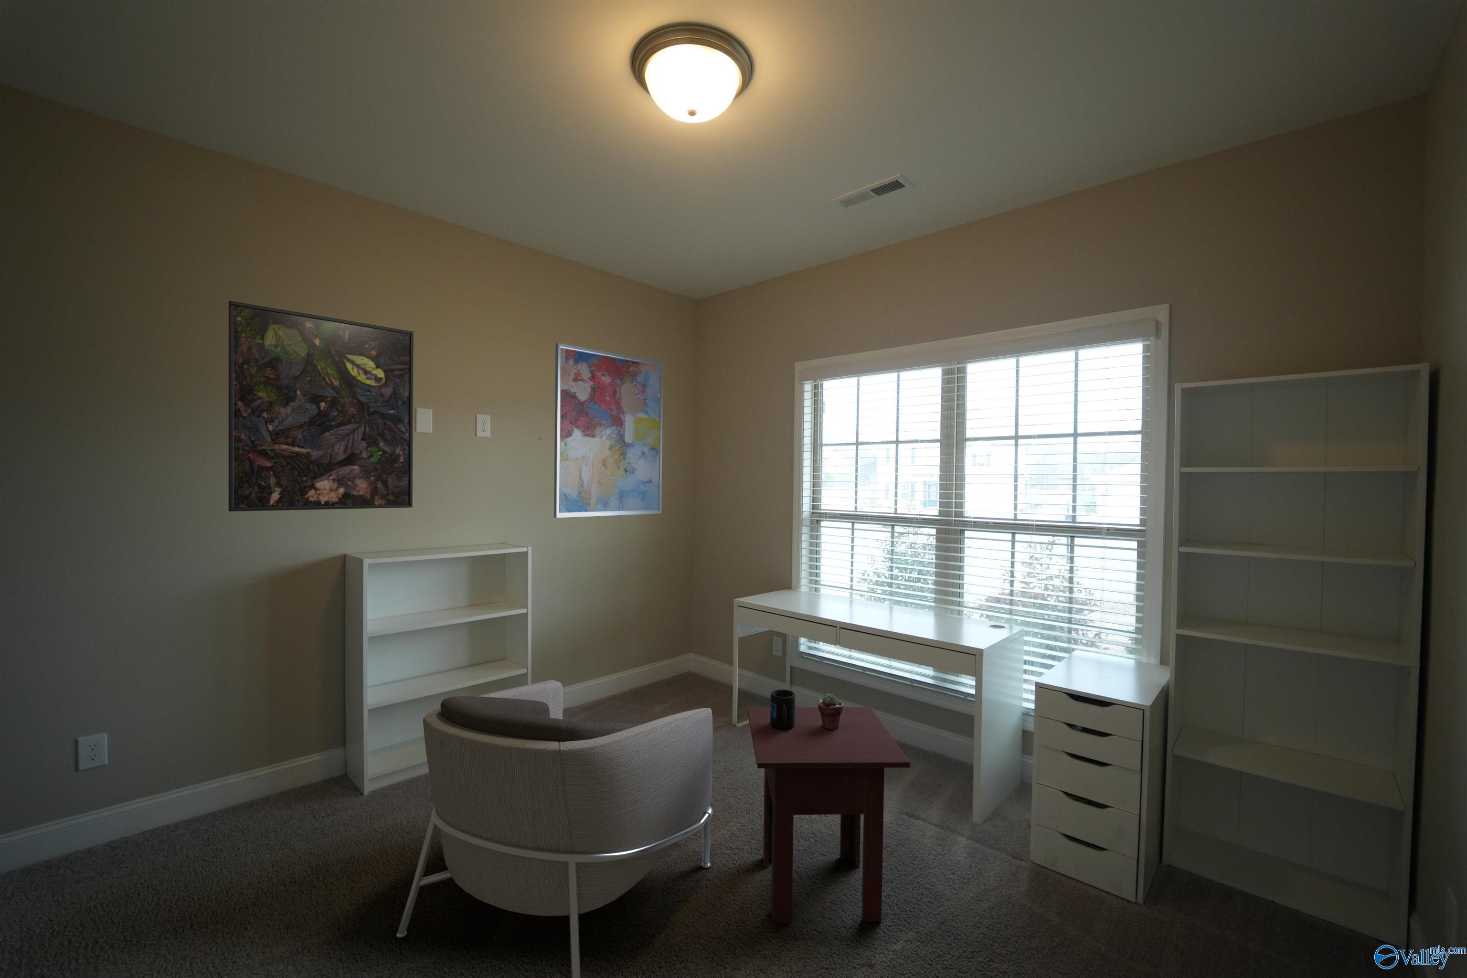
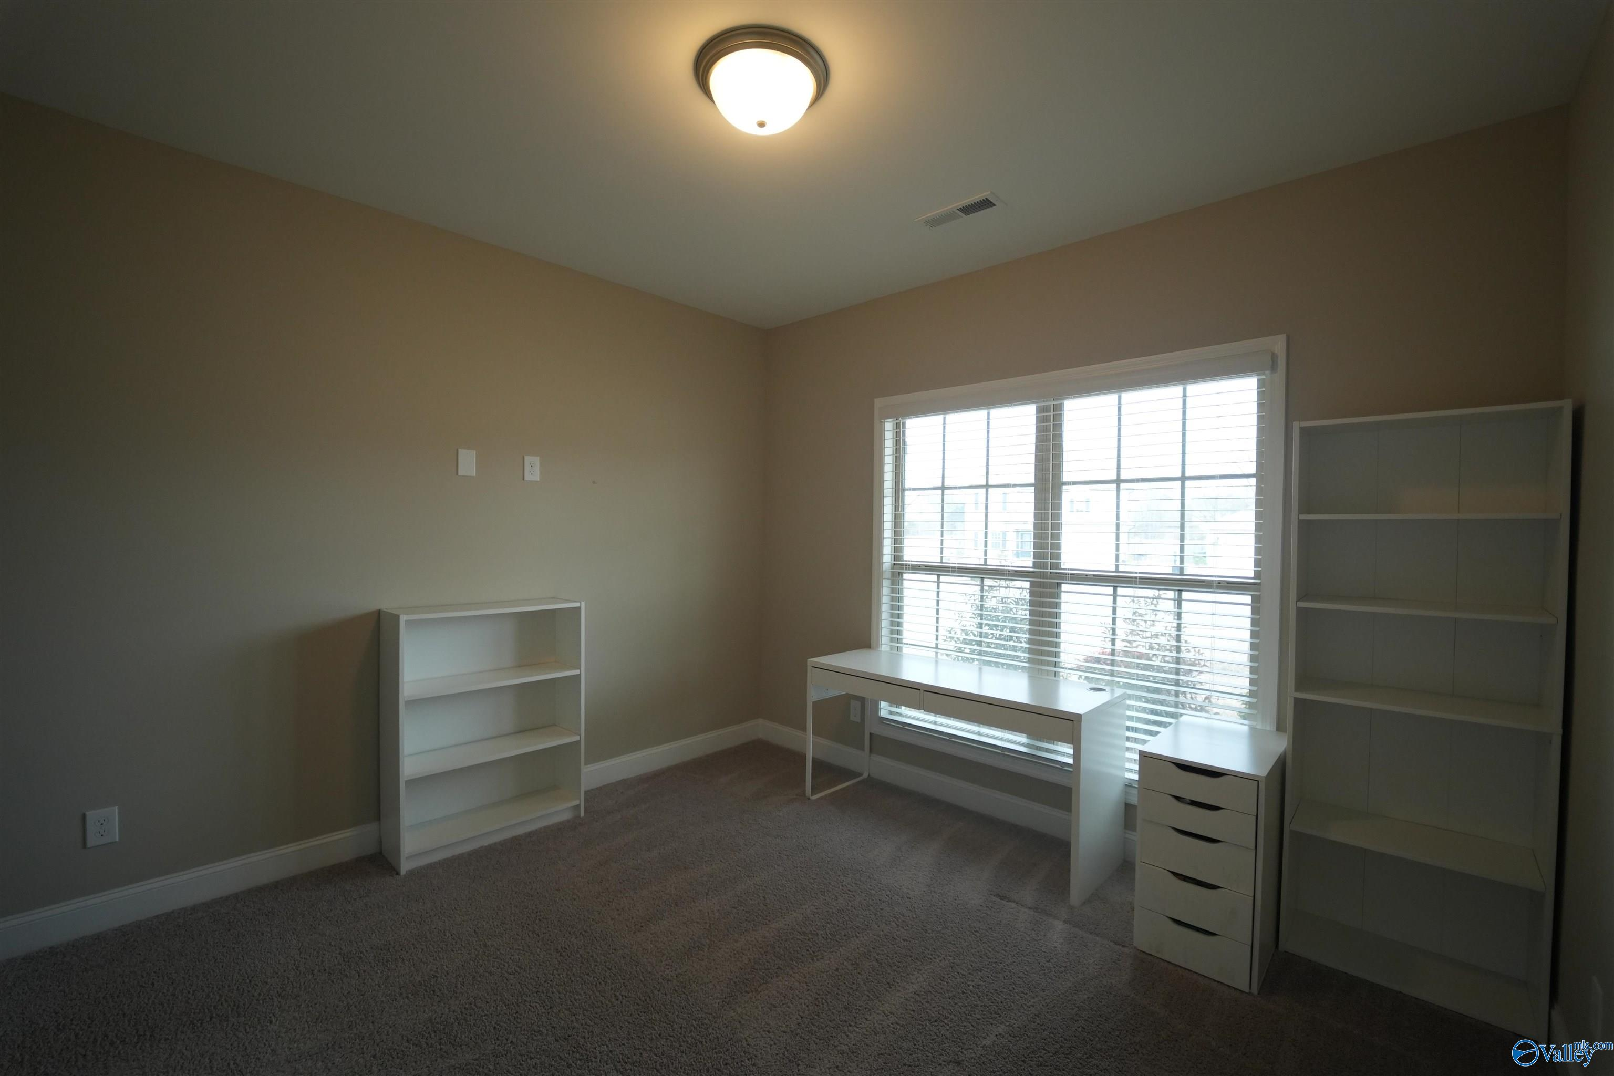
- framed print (329, 414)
- wall art (612, 434)
- mug (783, 711)
- armchair (565, 786)
- potted succulent (831, 709)
- side table (819, 810)
